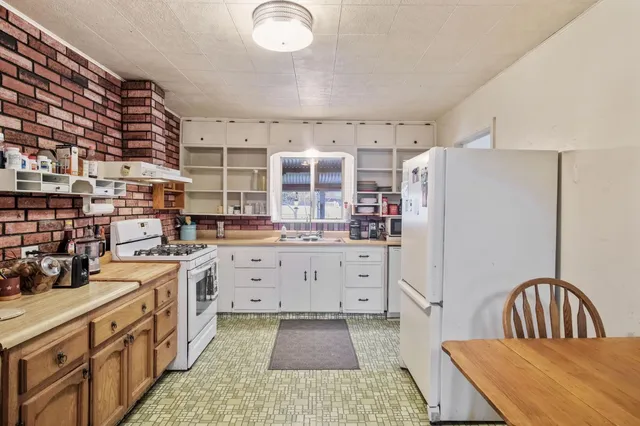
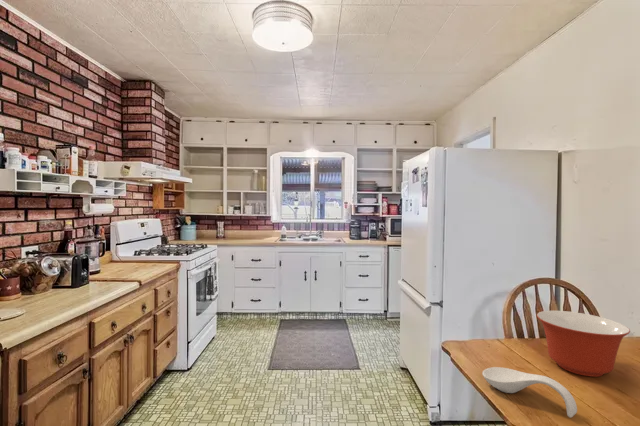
+ mixing bowl (579, 344)
+ spoon rest (525, 383)
